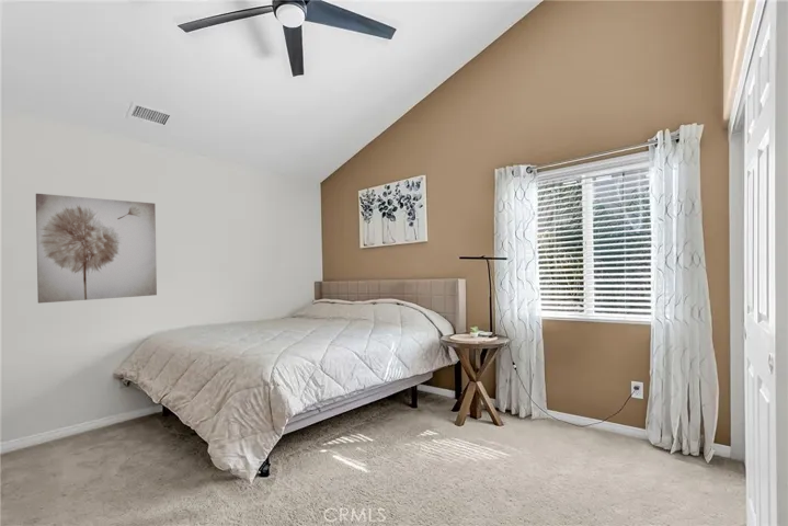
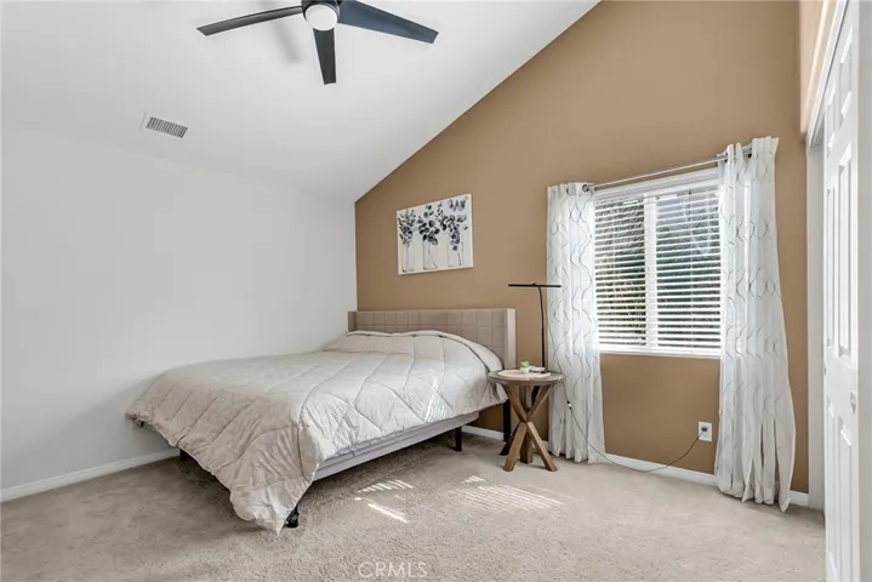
- wall art (101, 249)
